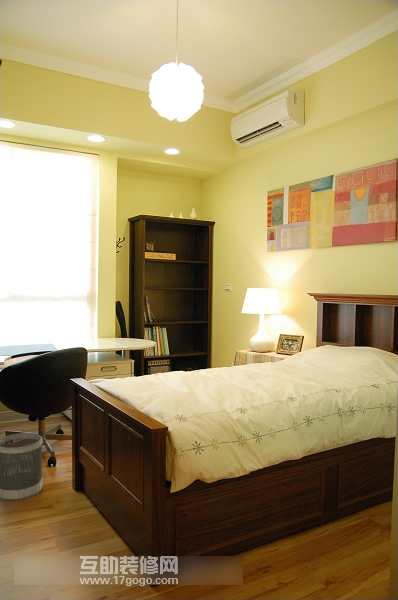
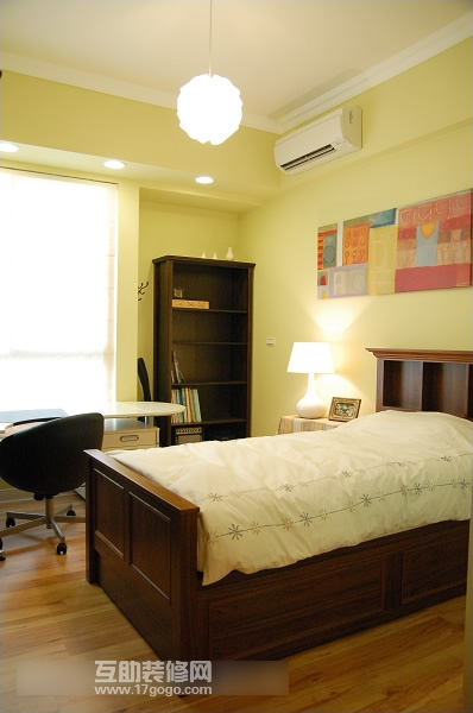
- wastebasket (19, 465)
